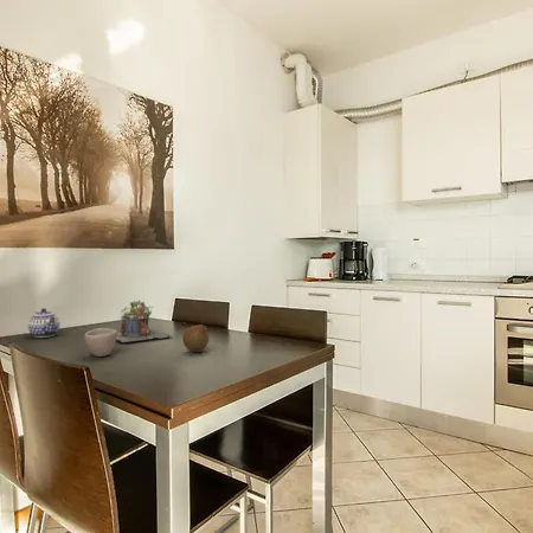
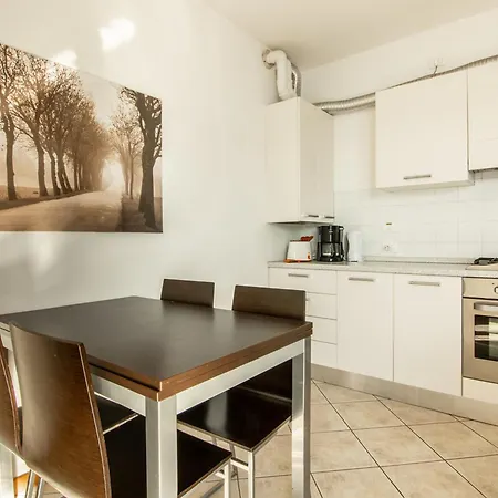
- cup (99, 342)
- plant (136, 317)
- teapot (44, 321)
- fruit (195, 338)
